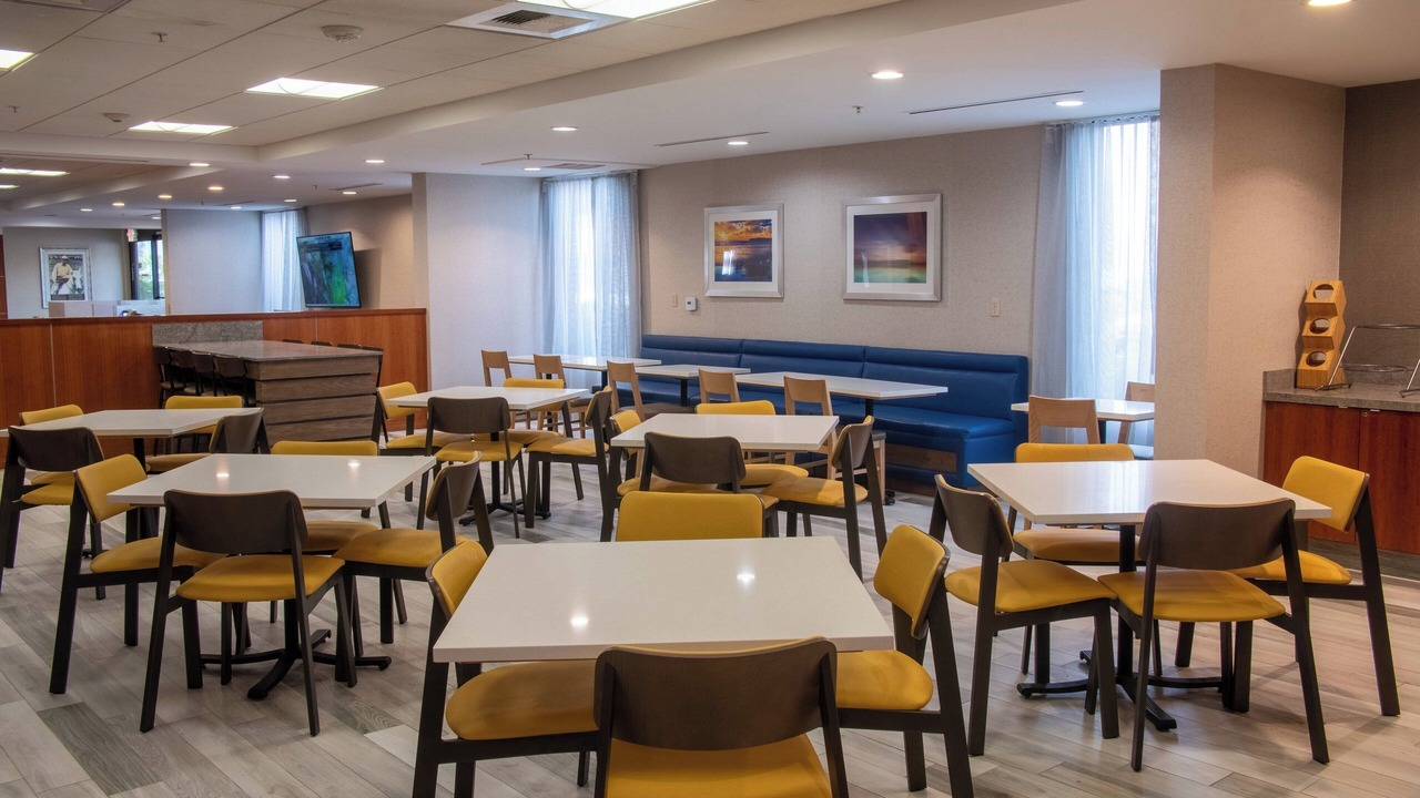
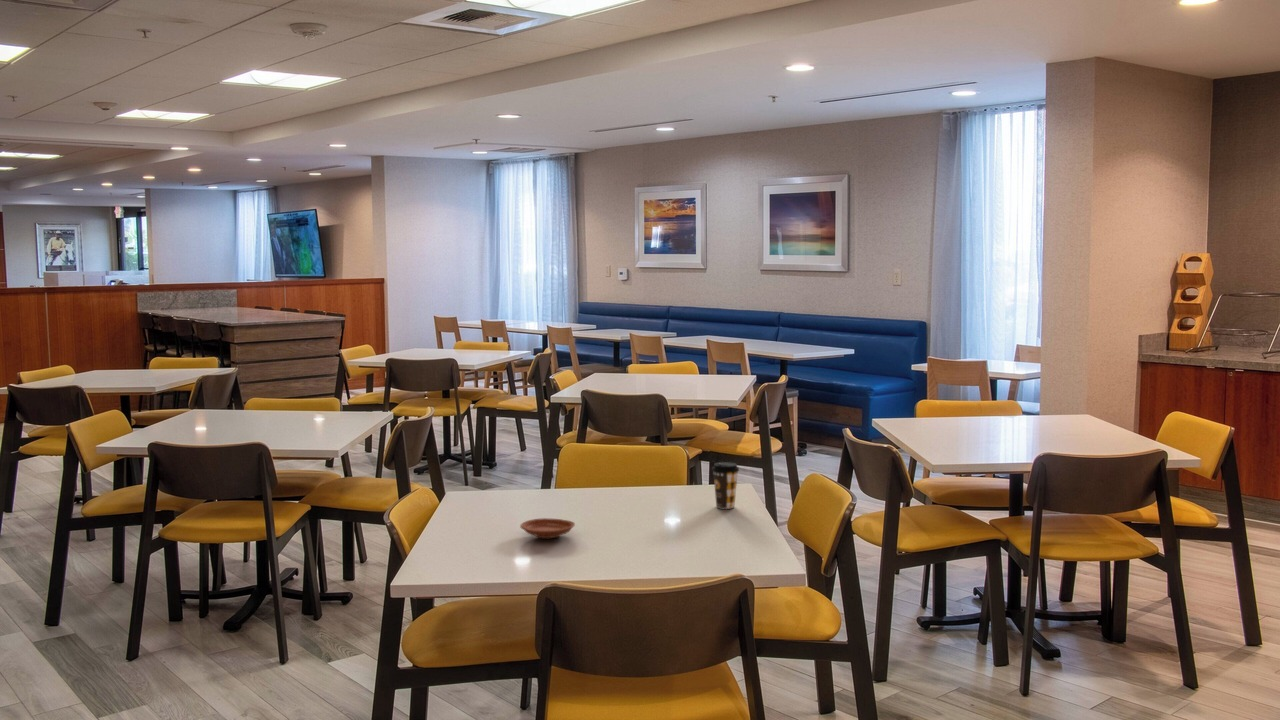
+ plate (547, 530)
+ coffee cup (725, 485)
